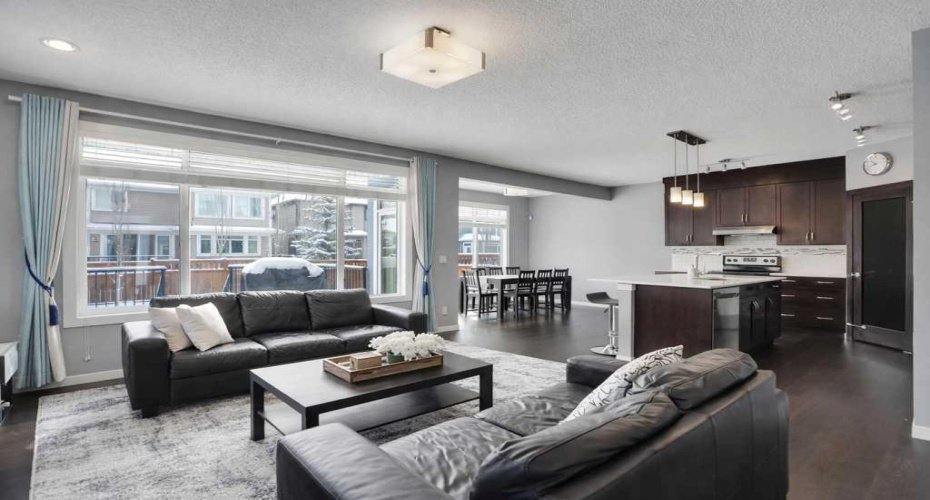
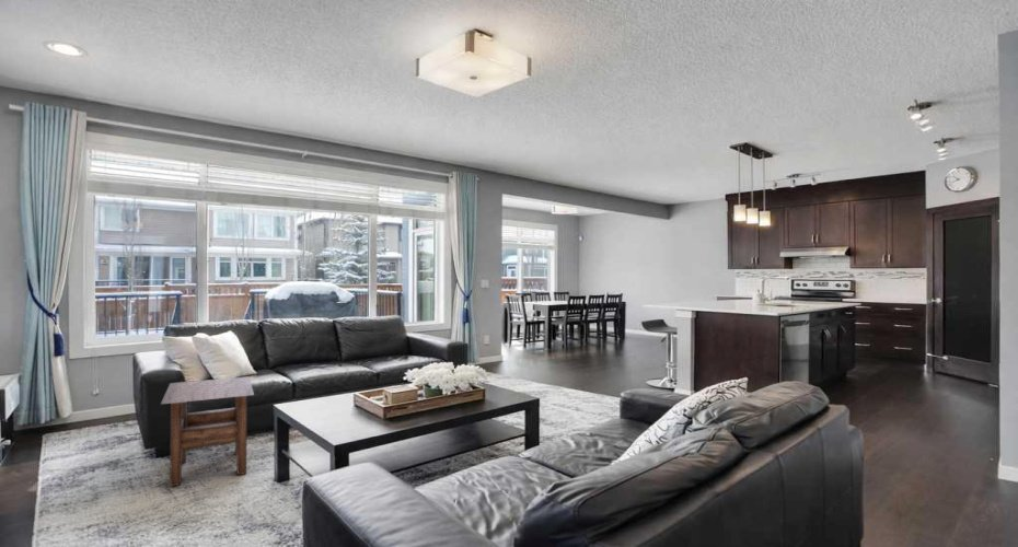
+ side table (209, 427)
